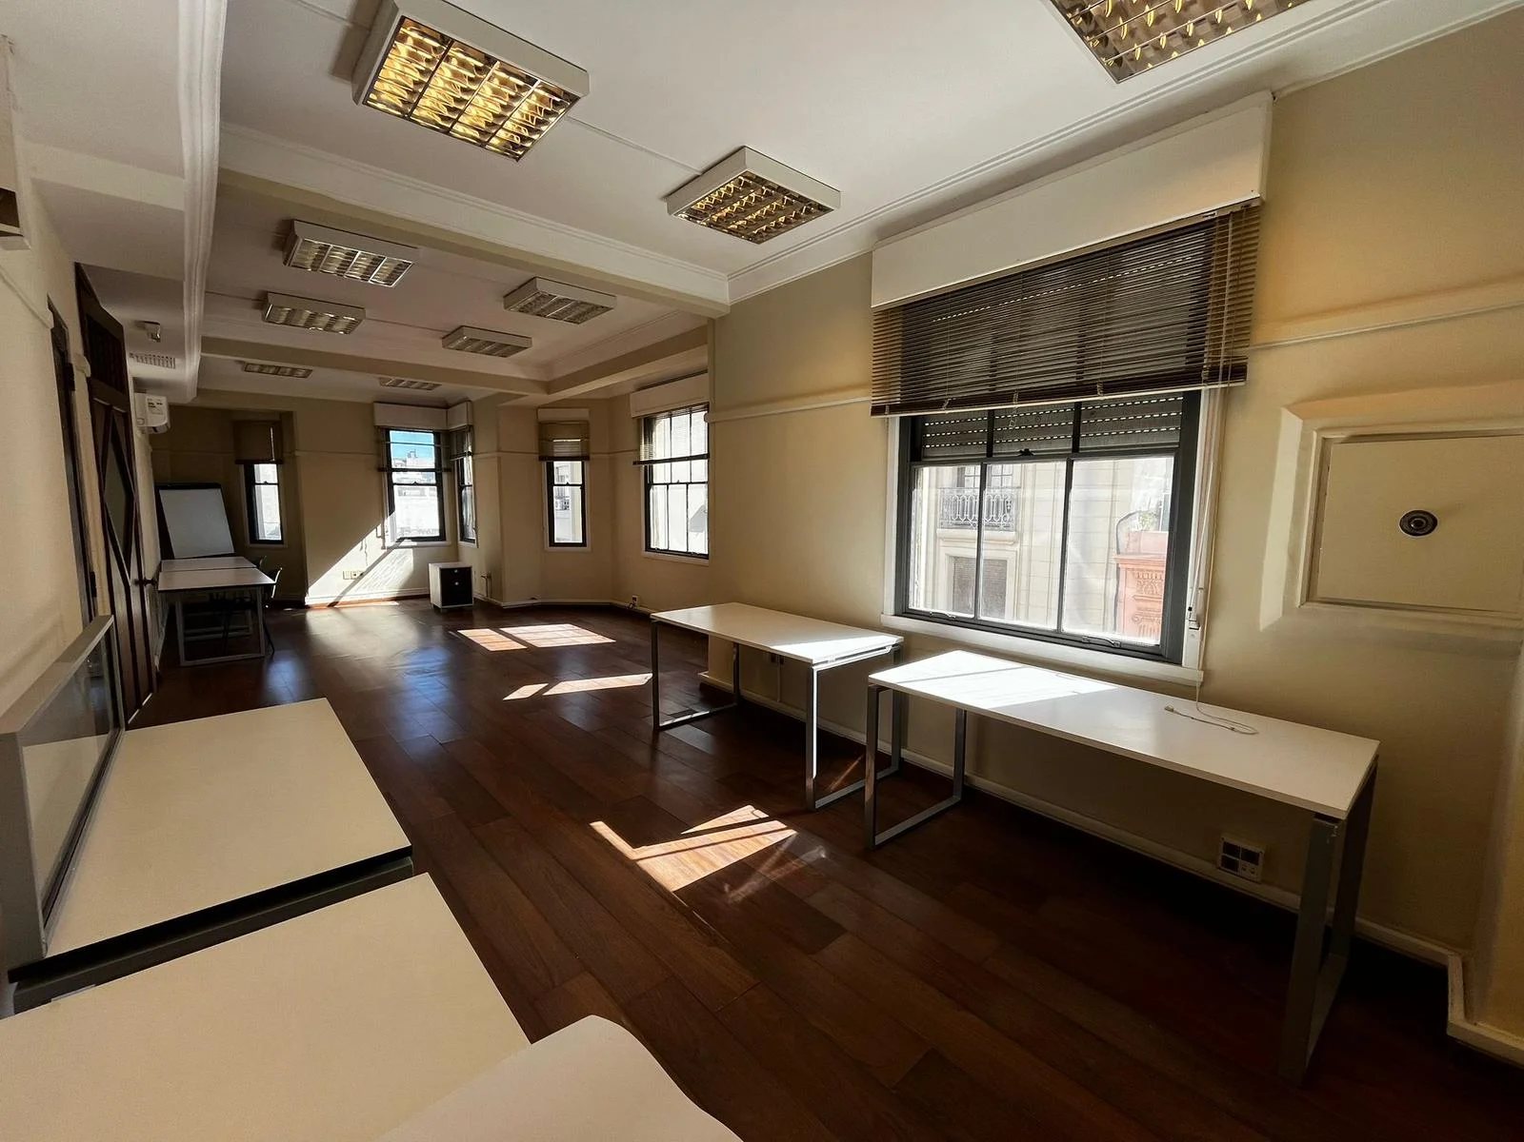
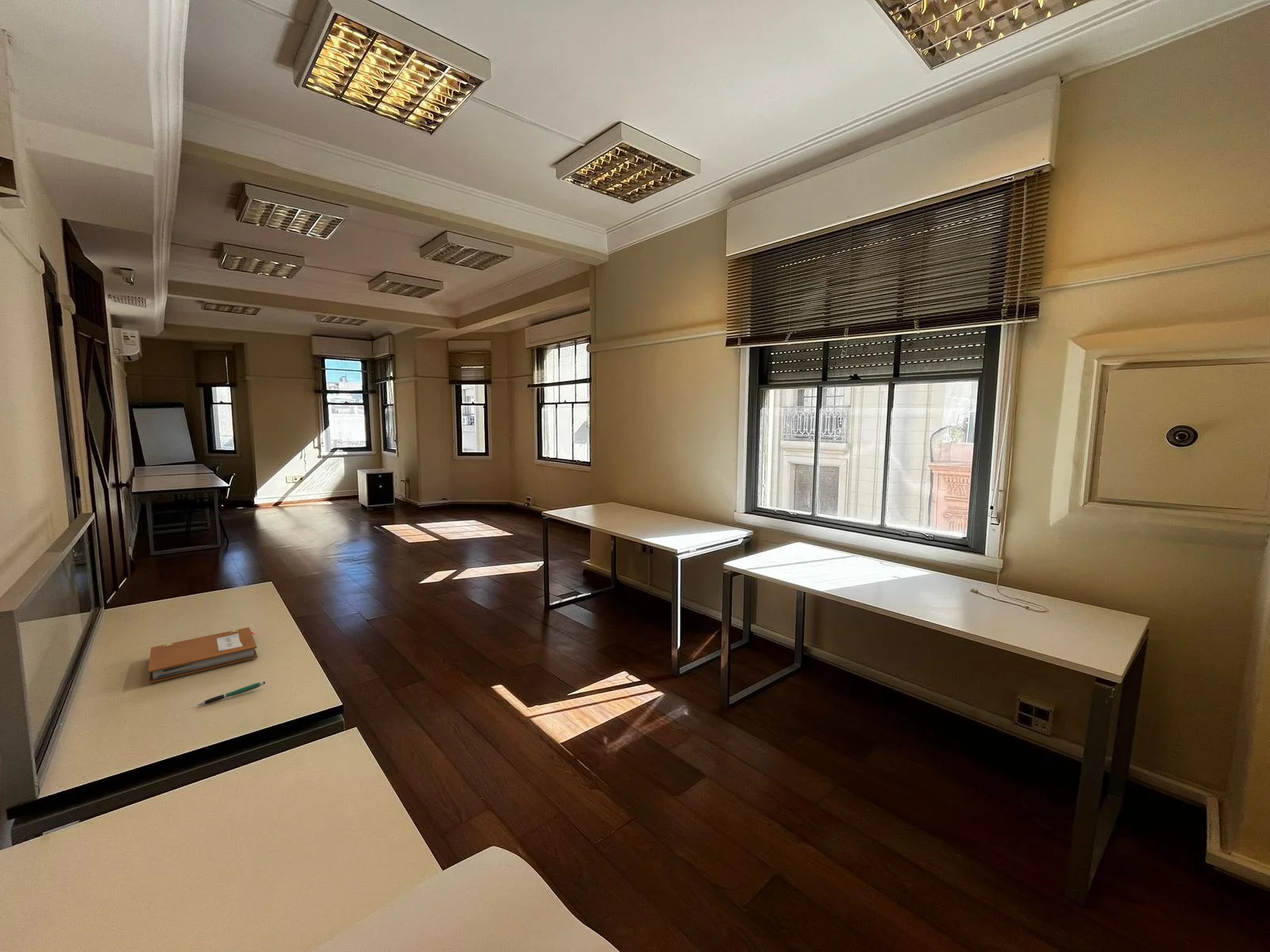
+ notebook (206, 651)
+ pen (233, 693)
